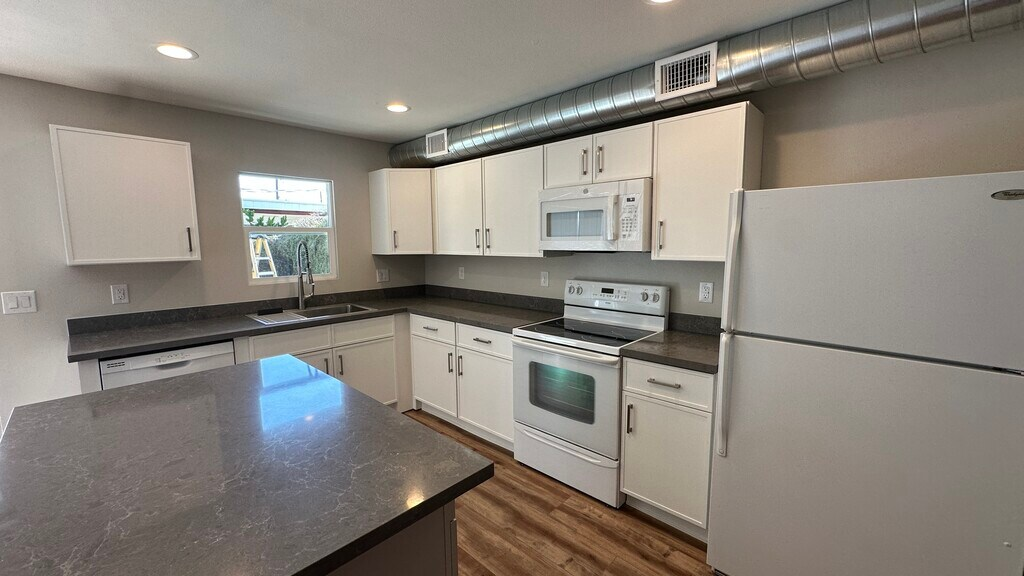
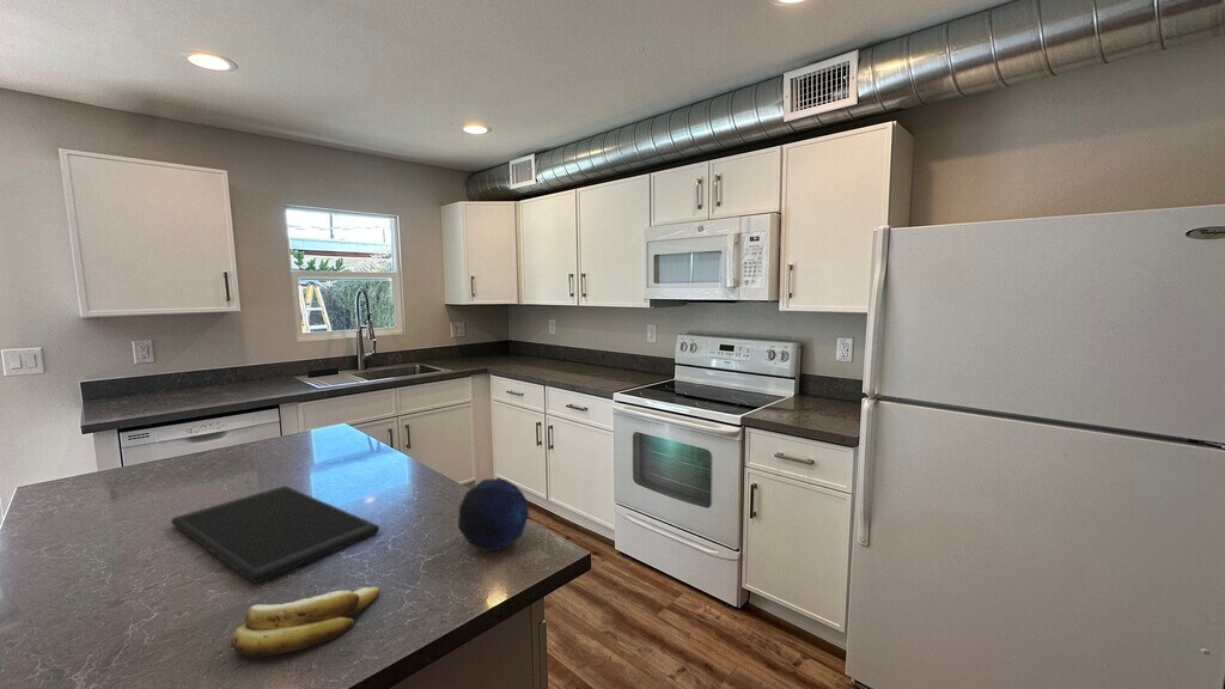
+ banana (306, 603)
+ decorative orb (493, 513)
+ cutting board (273, 525)
